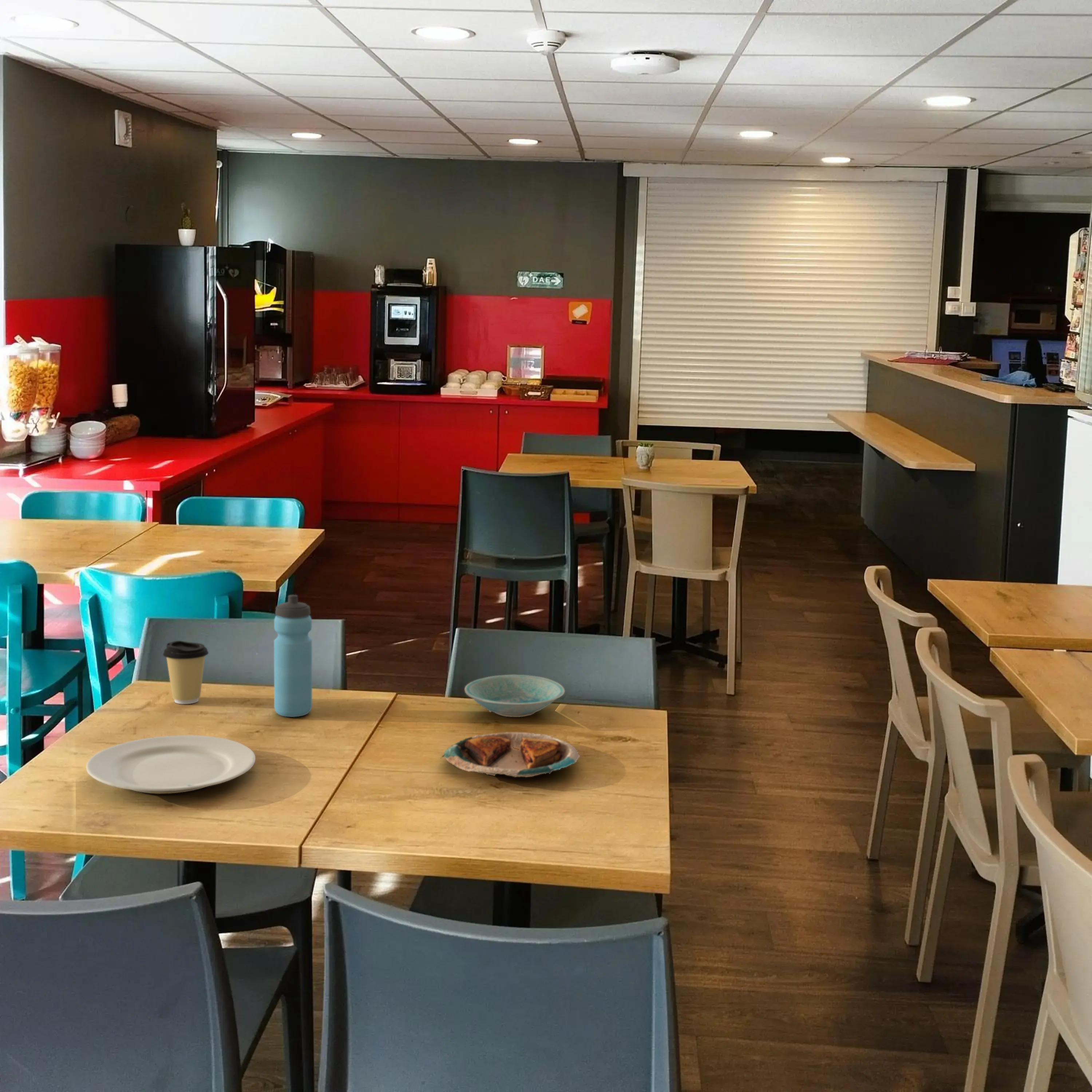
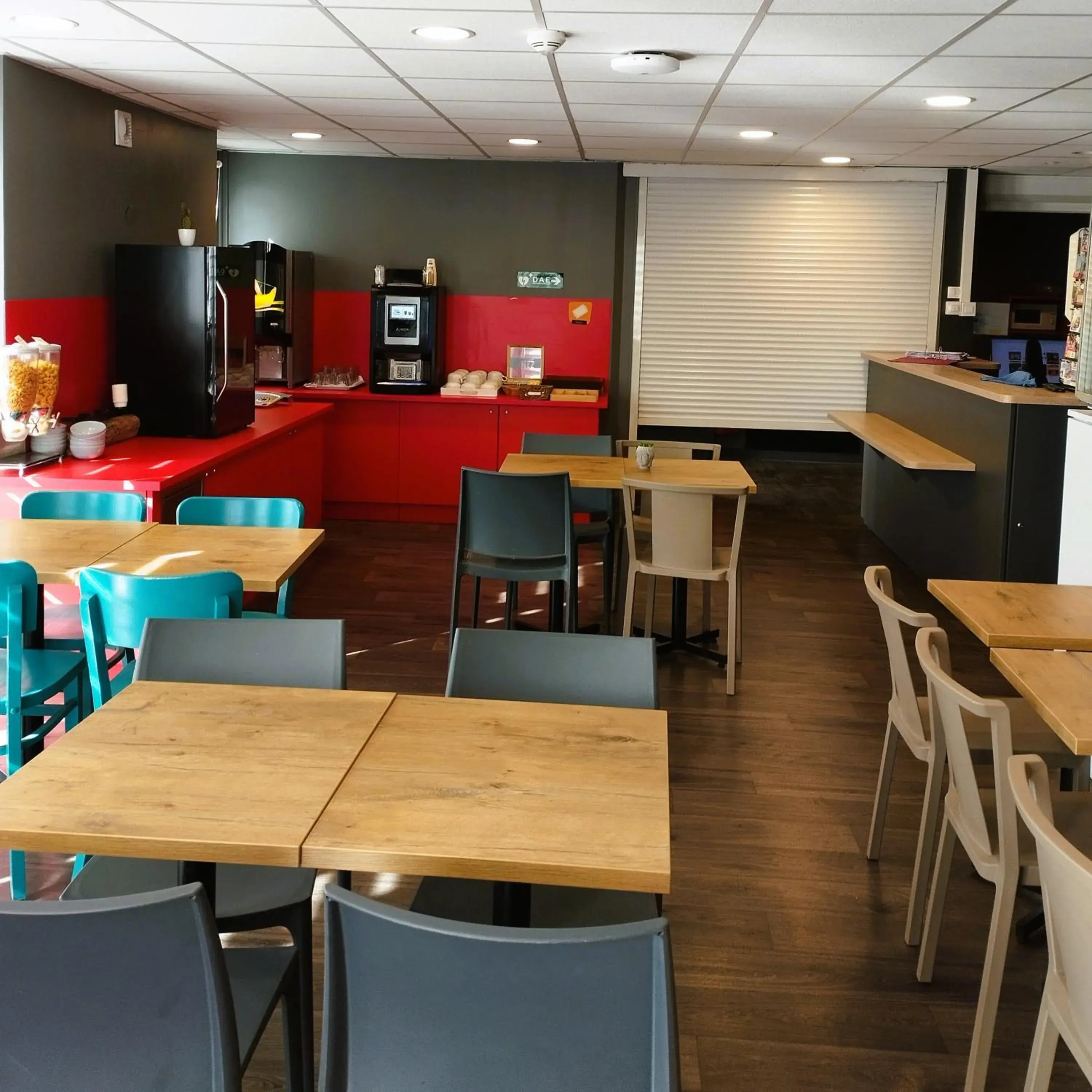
- coffee cup (186, 672)
- bowl (514, 699)
- water bottle (293, 654)
- plate (510, 754)
- chinaware (172, 767)
